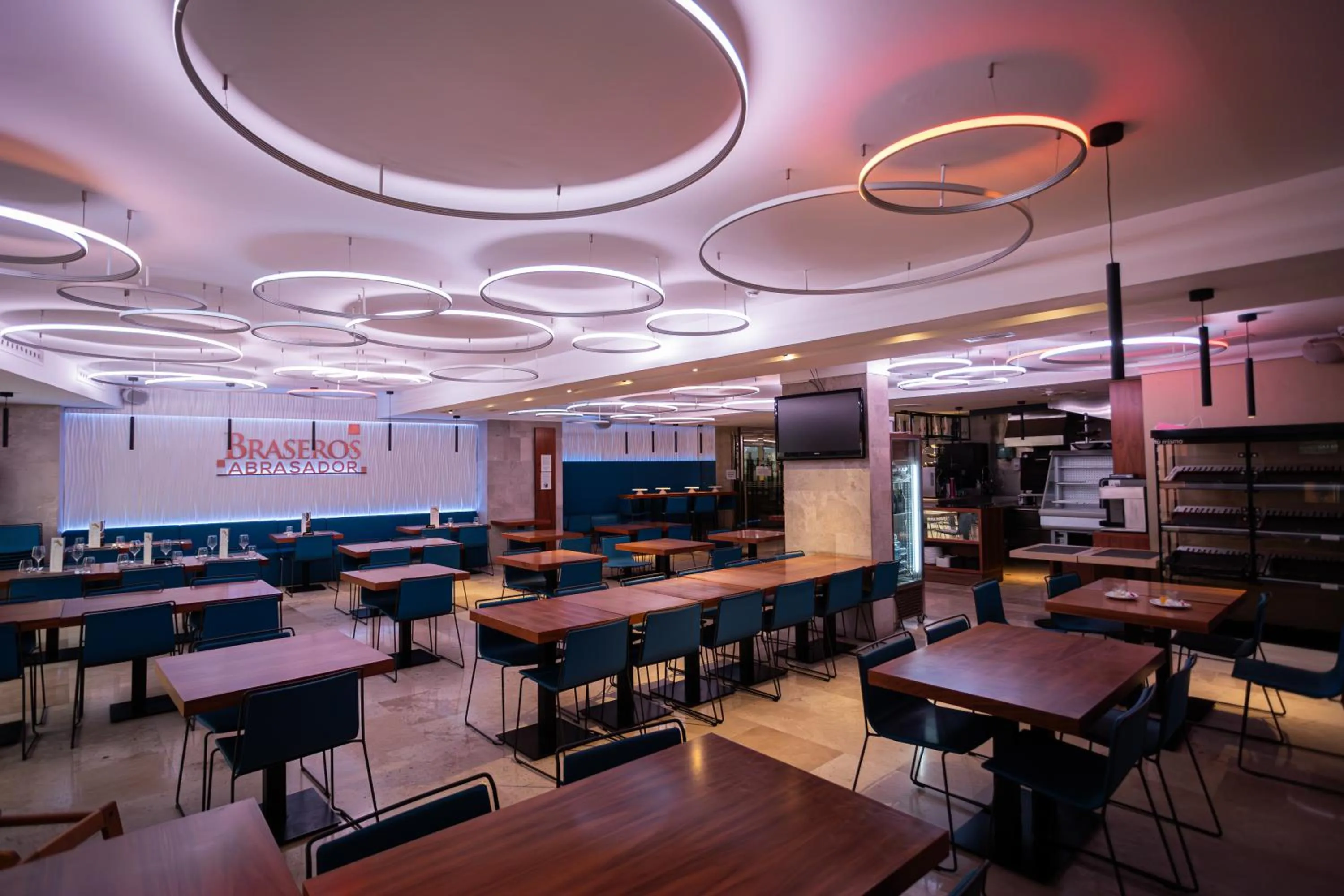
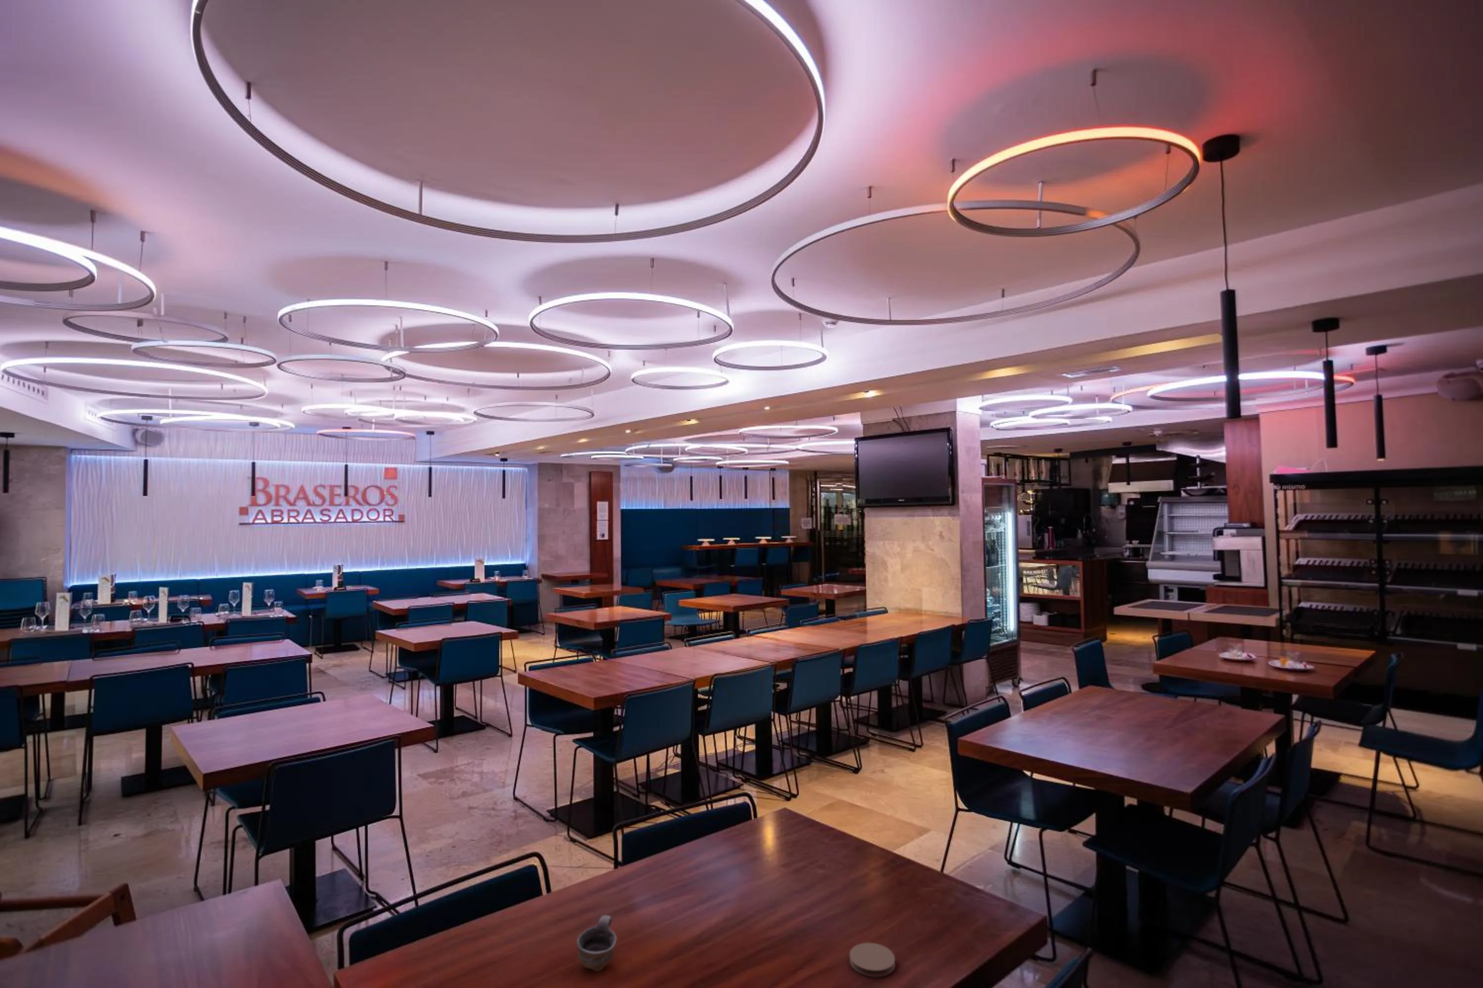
+ coaster (872, 959)
+ cup (599, 945)
